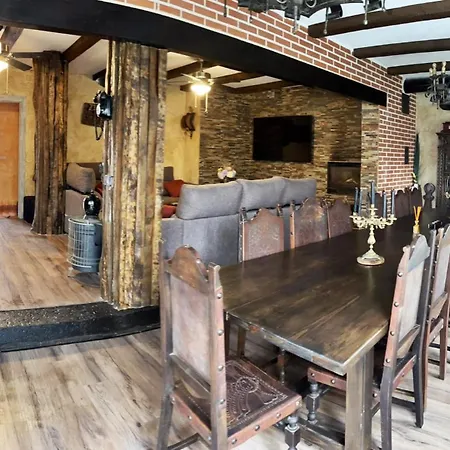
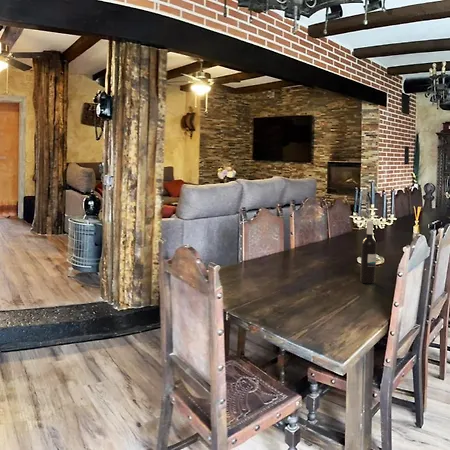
+ wine bottle (368, 251)
